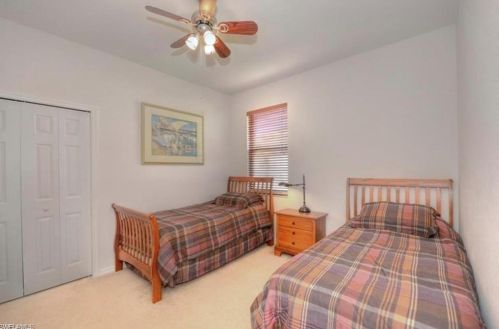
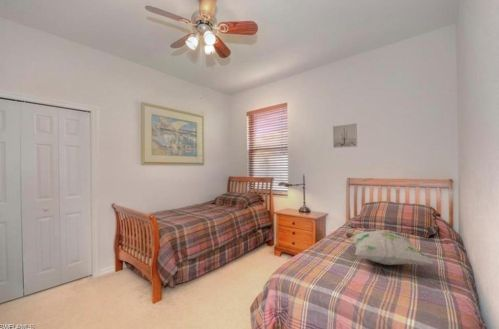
+ wall art (344, 136)
+ decorative pillow (382, 246)
